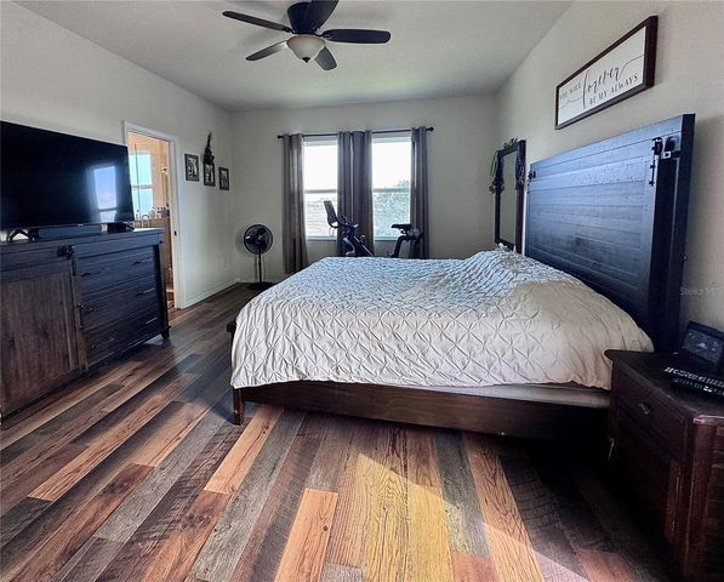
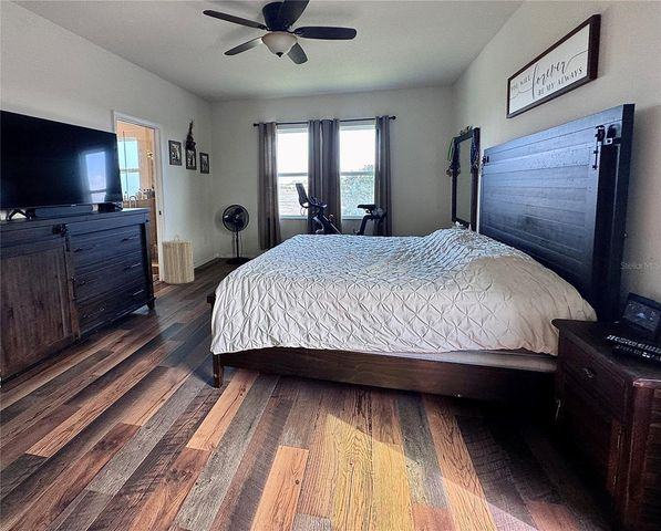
+ laundry hamper (178, 258)
